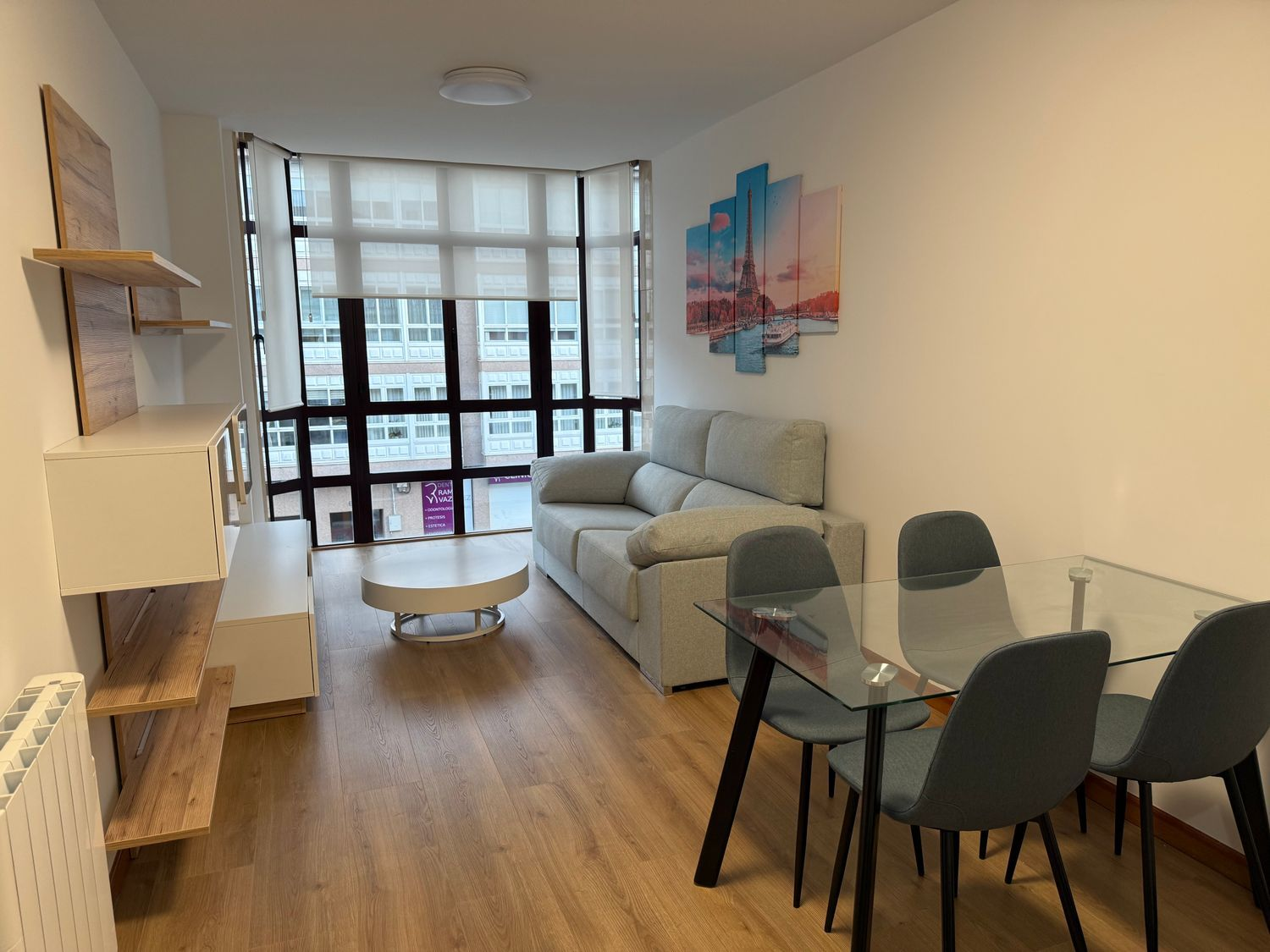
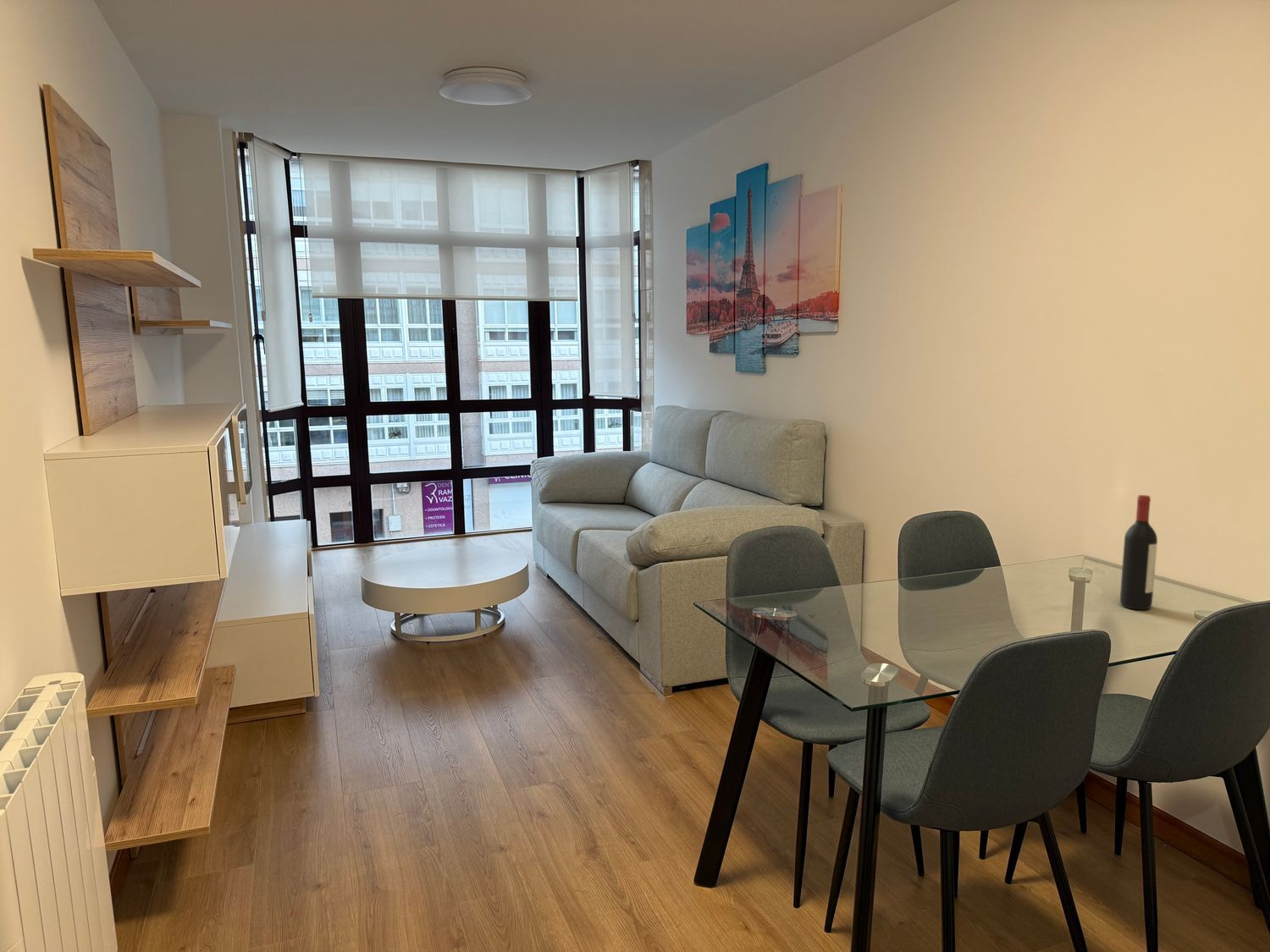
+ wine bottle (1140, 551)
